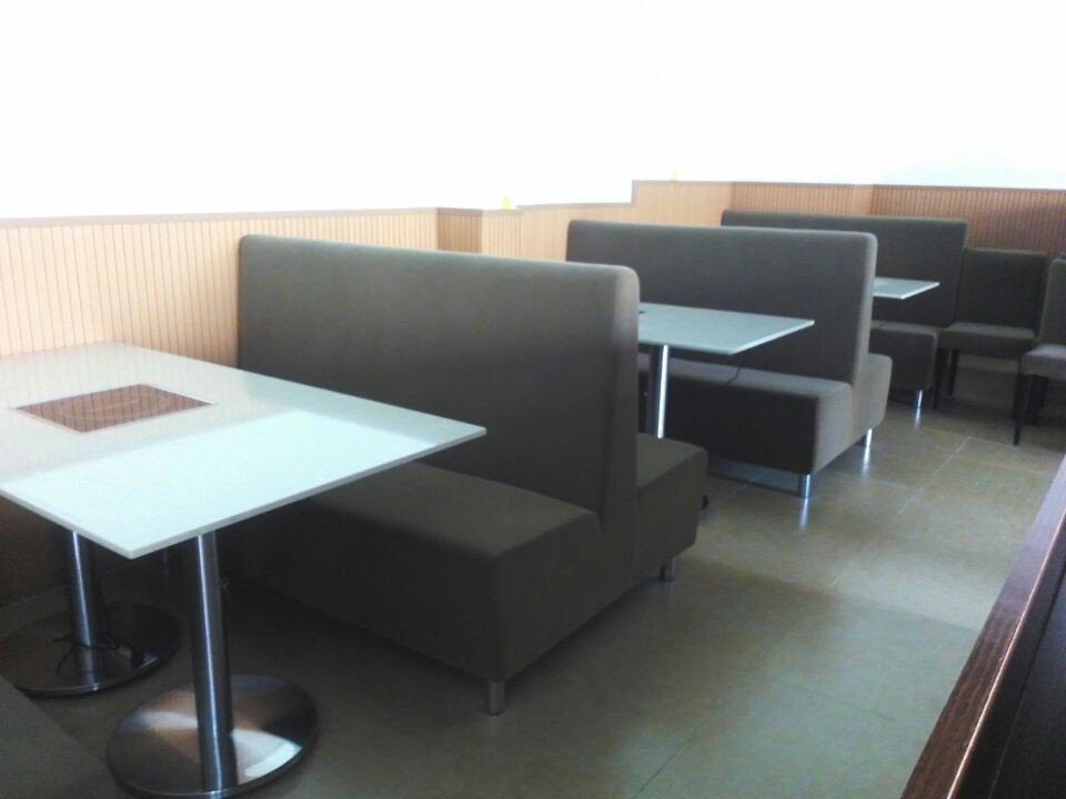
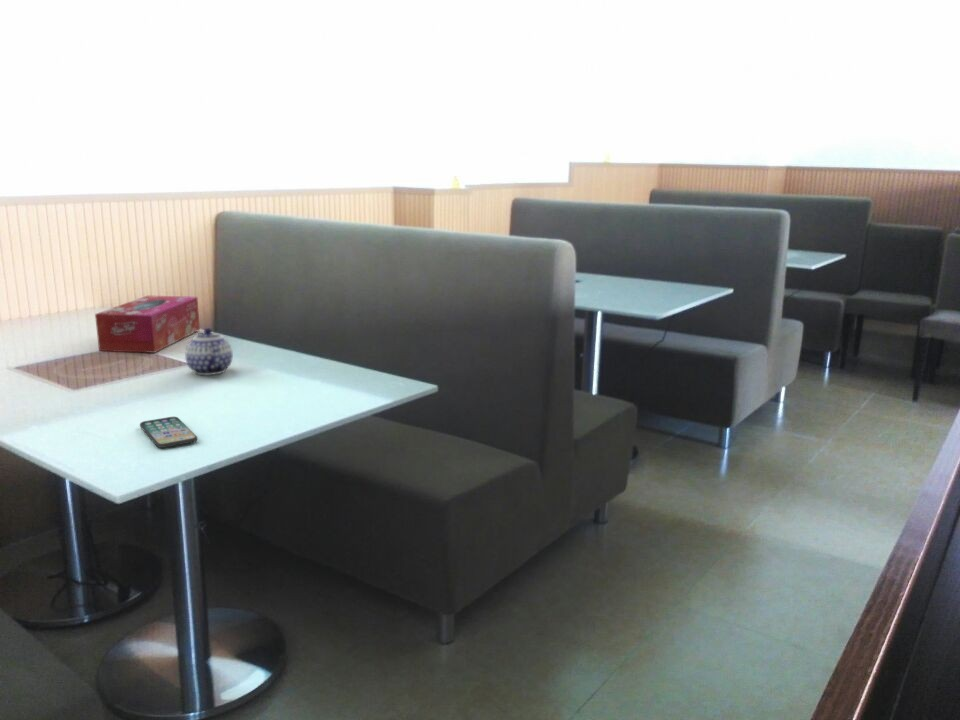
+ tissue box (150, 322)
+ teapot (208, 350)
+ smartphone (168, 431)
